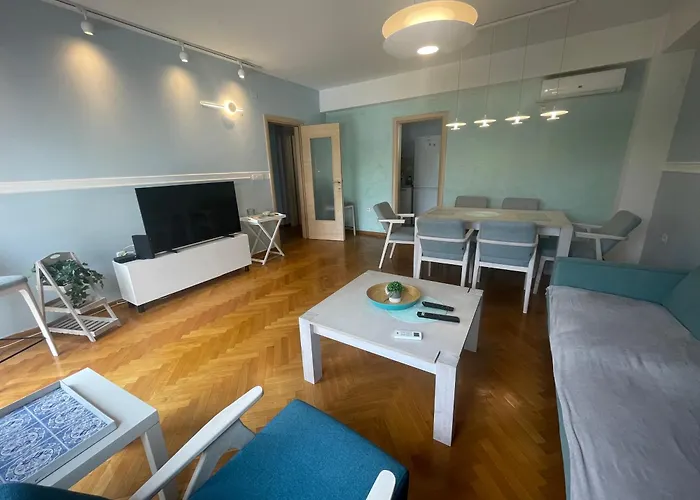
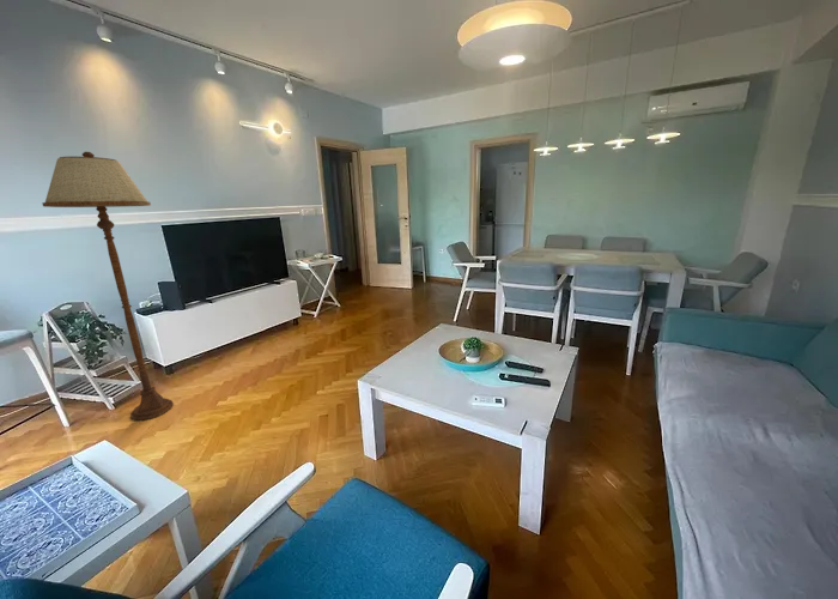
+ floor lamp (122, 294)
